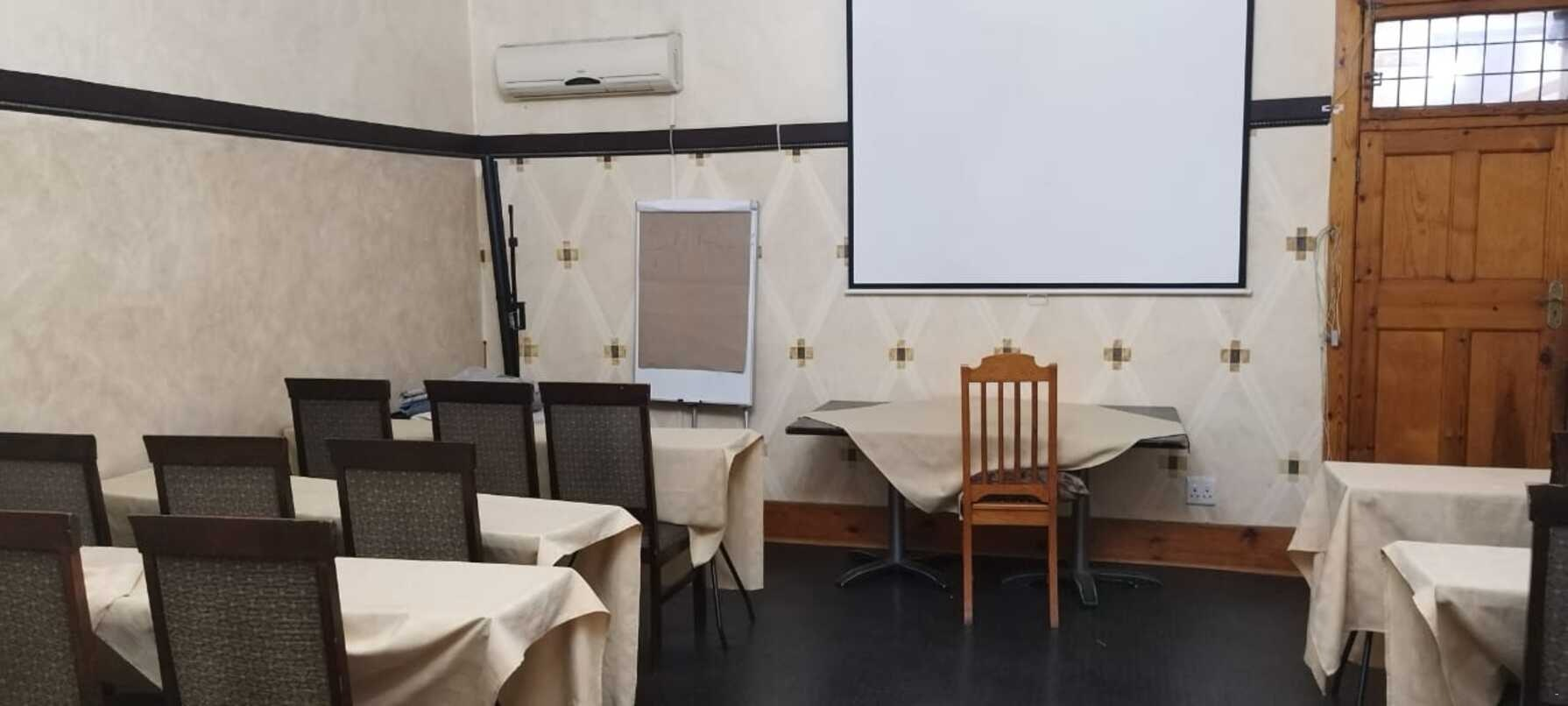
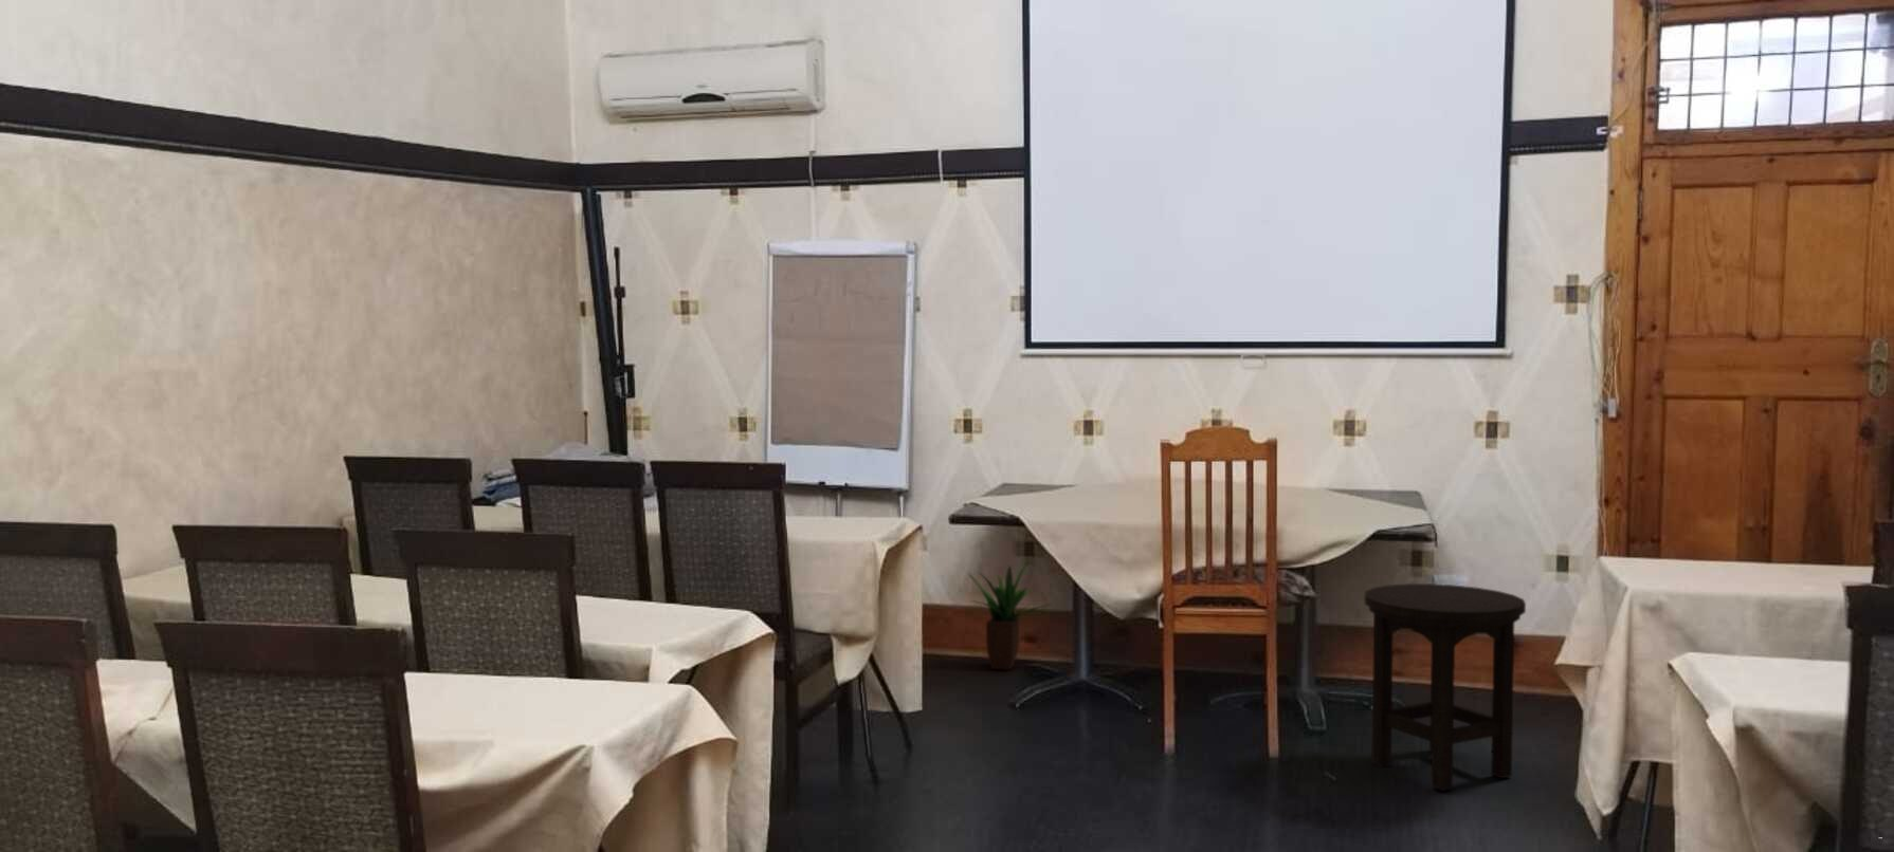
+ potted plant (1010, 612)
+ stool (1441, 683)
